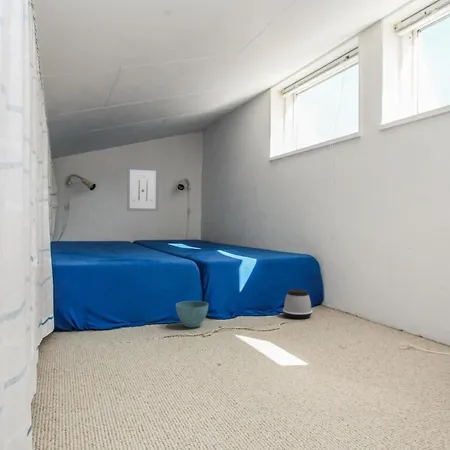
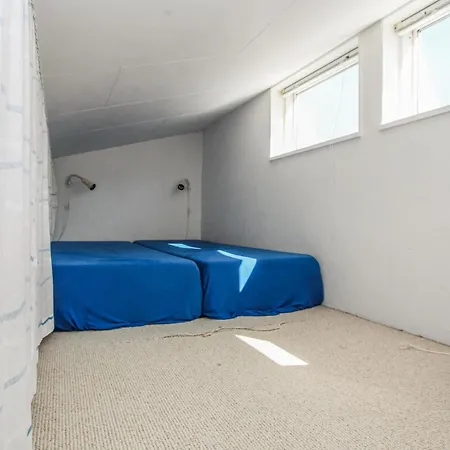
- plant pot (192, 314)
- wall art (142, 189)
- speaker (297, 303)
